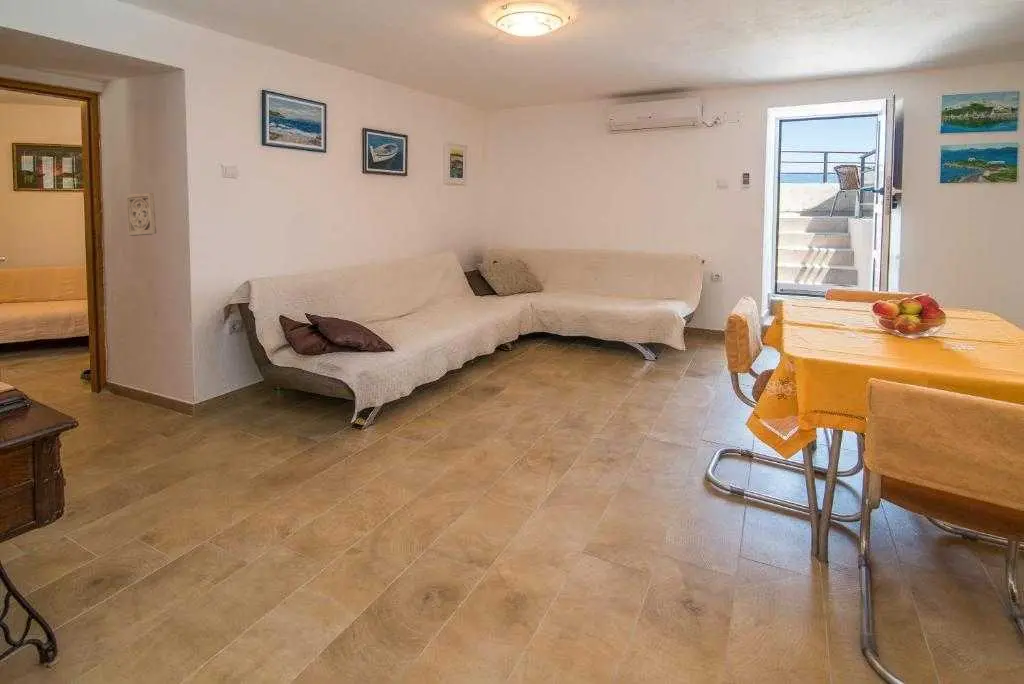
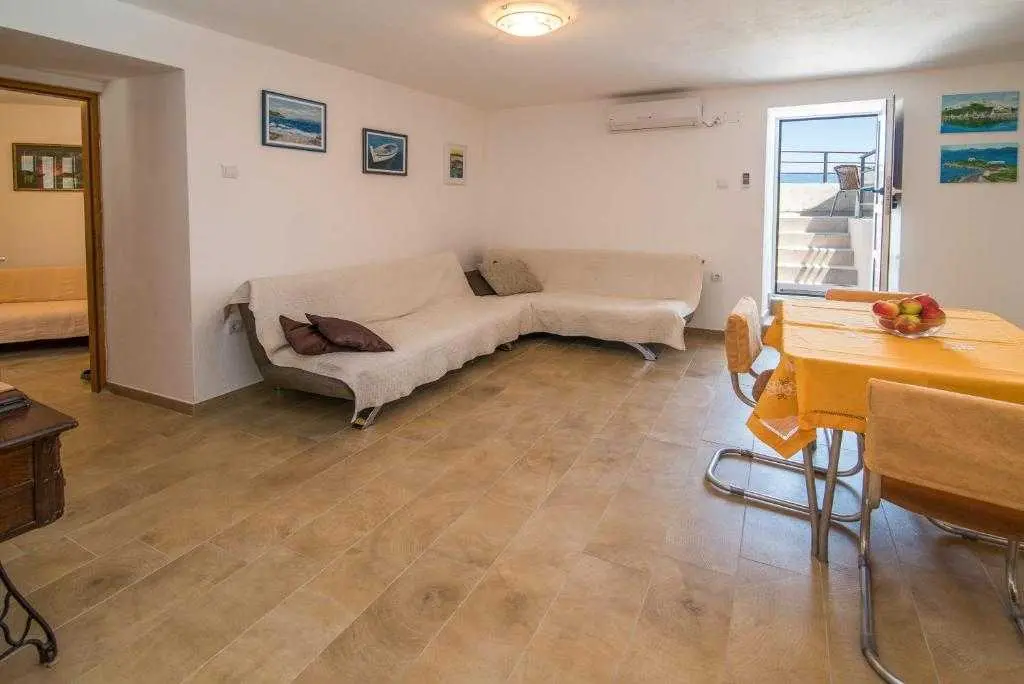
- wall ornament (140, 214)
